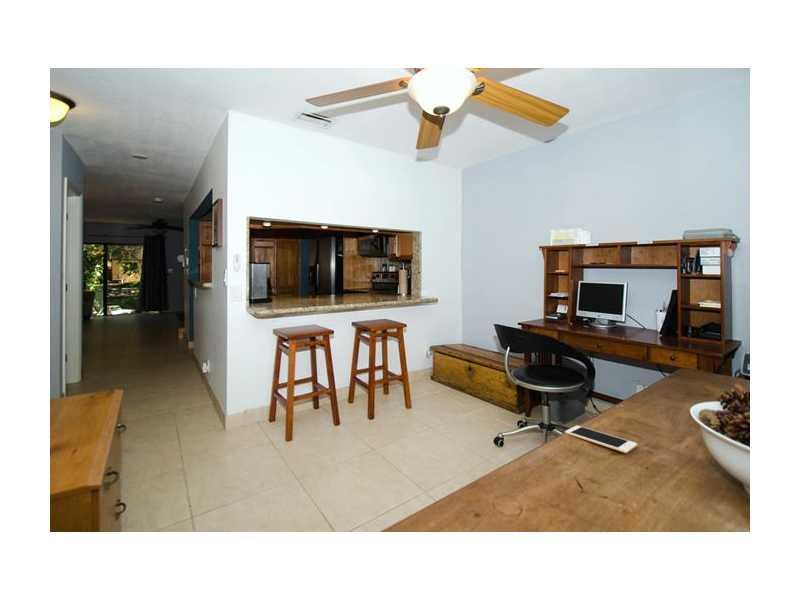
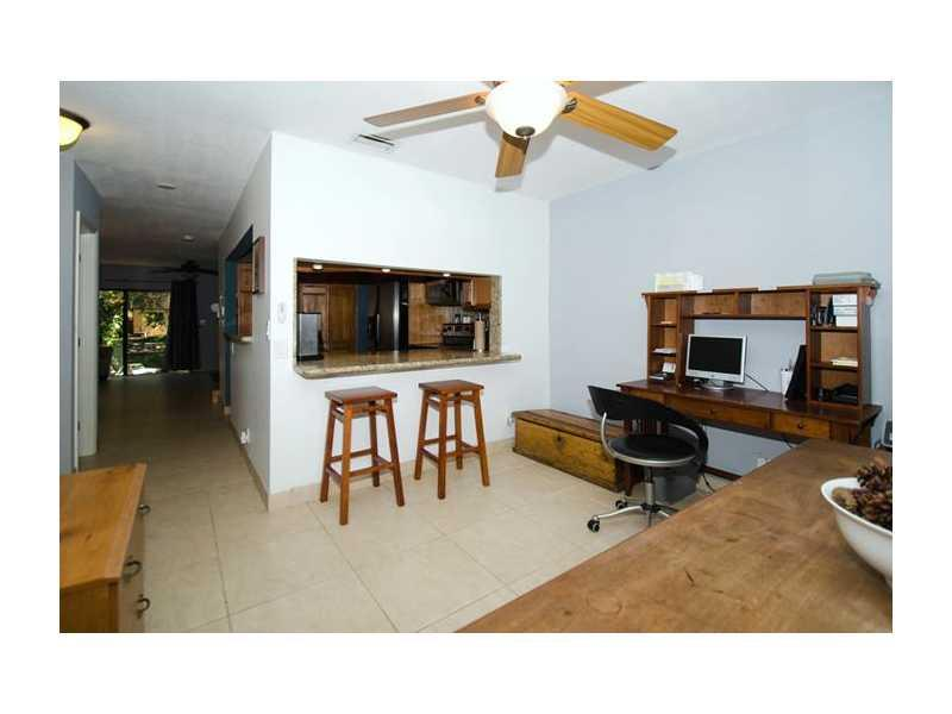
- cell phone (599, 438)
